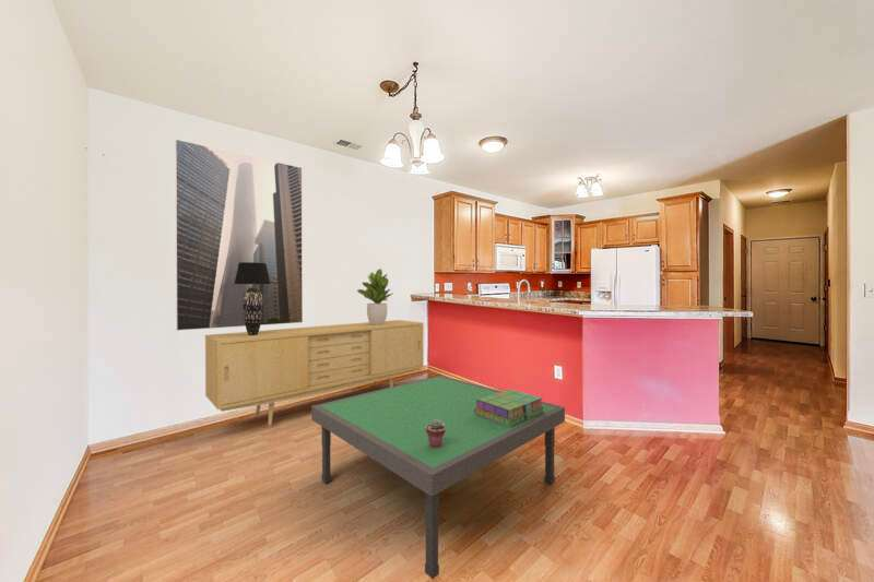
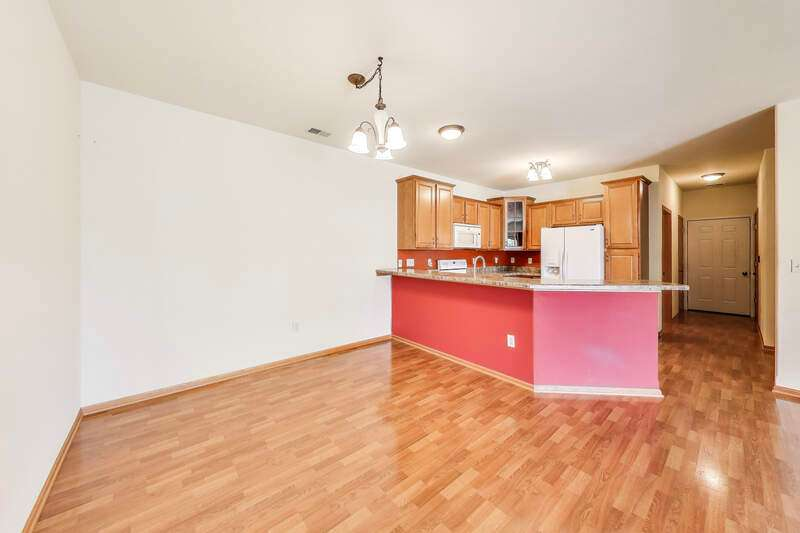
- sideboard (331, 365)
- potted succulent (435, 431)
- stack of books (509, 405)
- potted plant (376, 296)
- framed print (245, 240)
- coffee table (440, 446)
- table lamp (252, 298)
